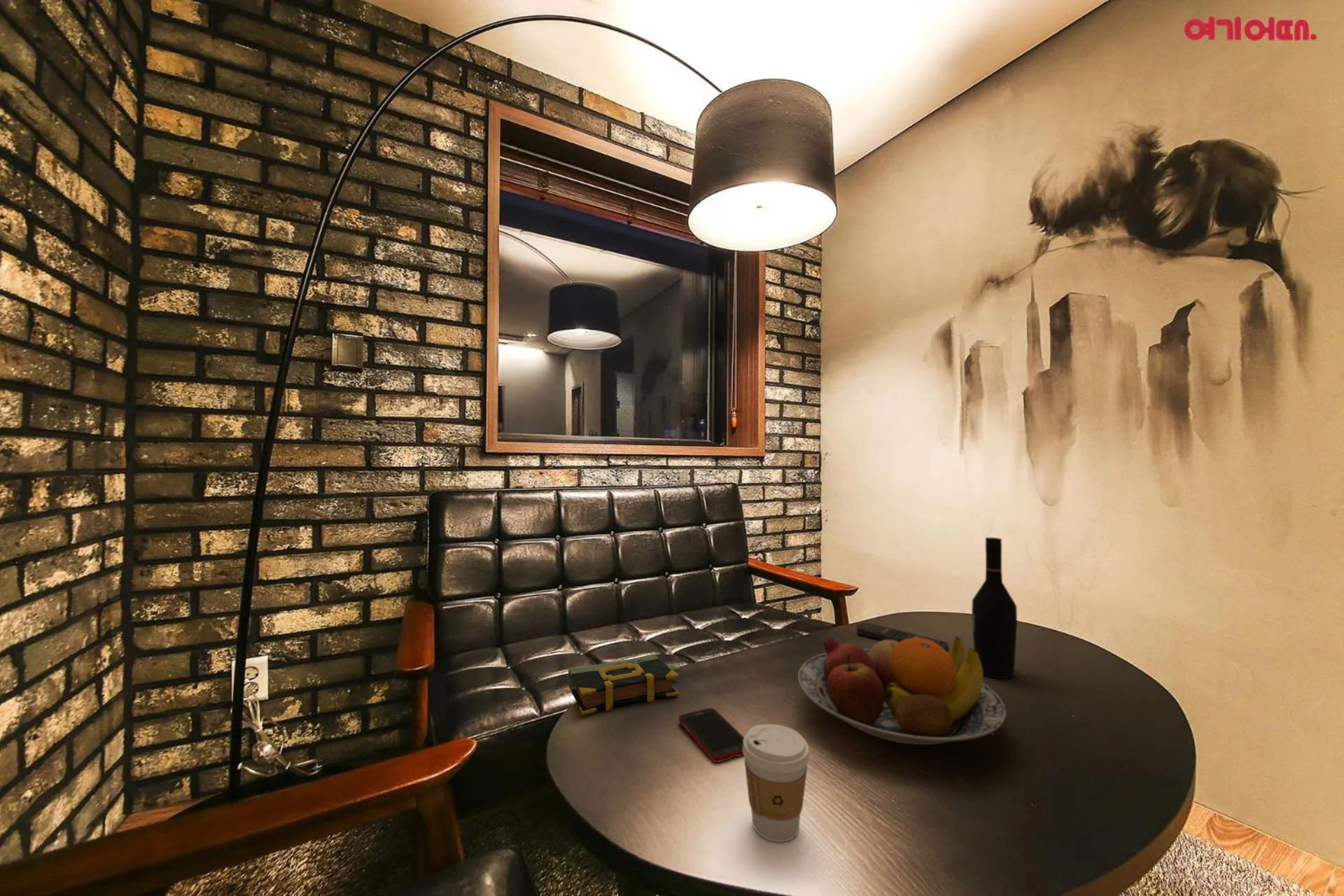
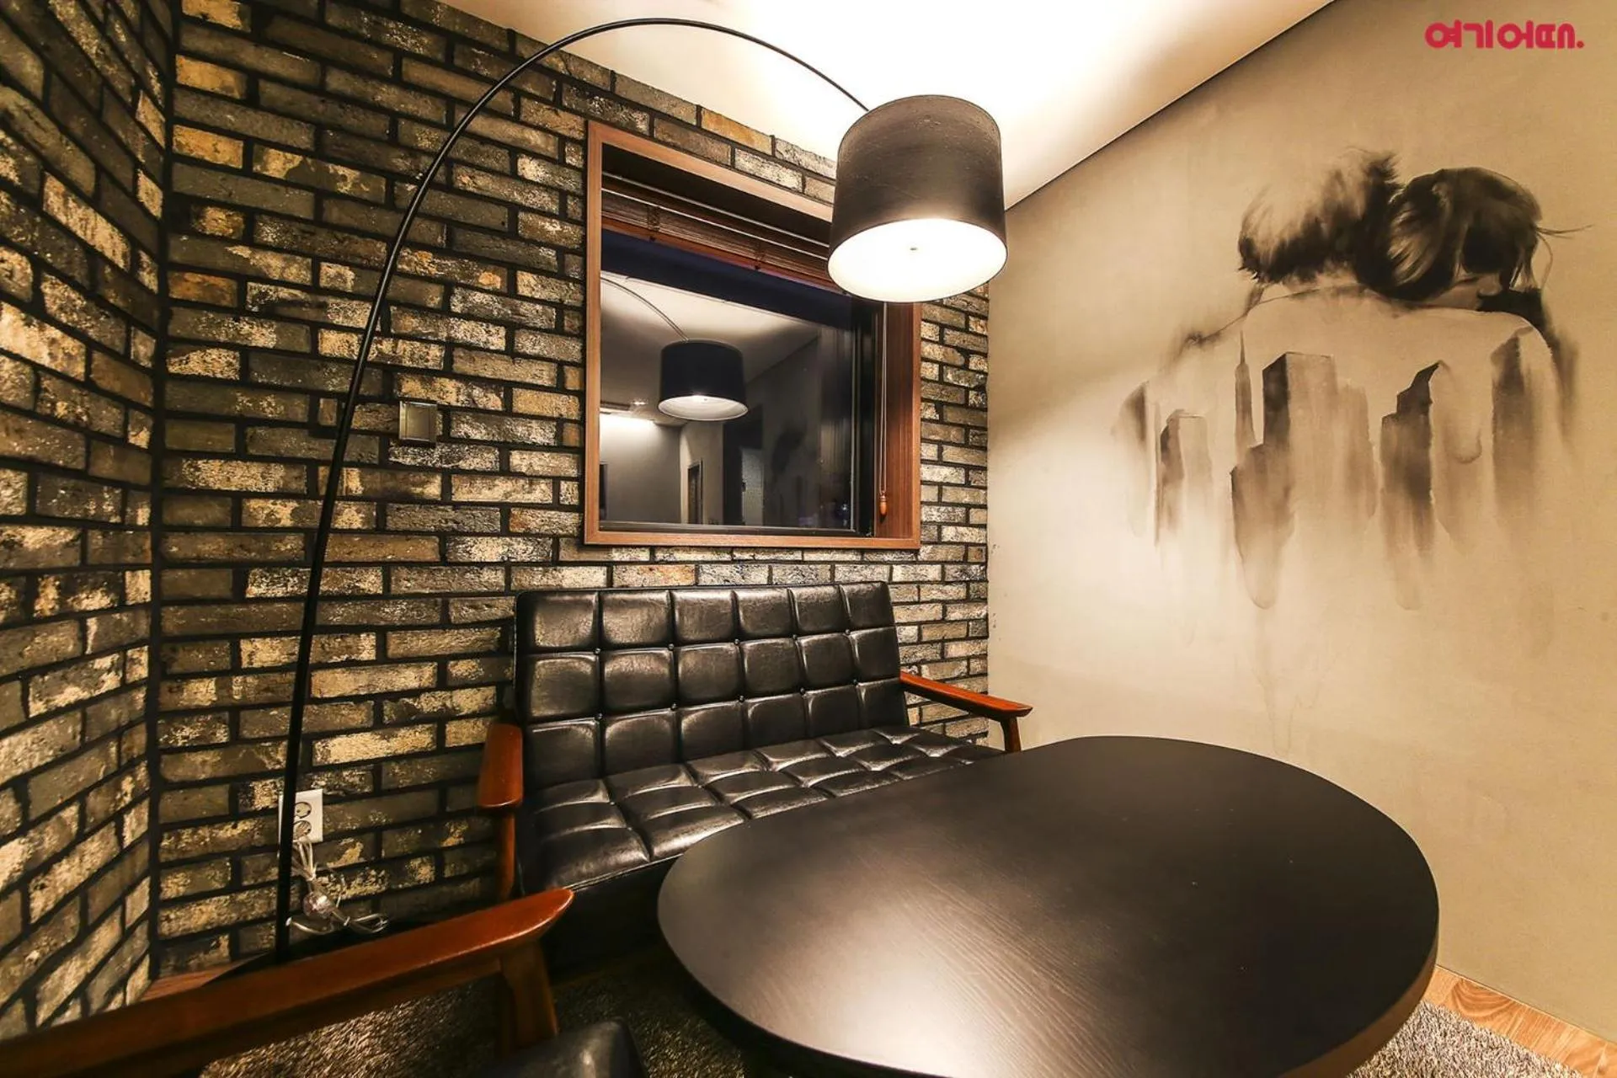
- book (629, 678)
- coffee cup (776, 780)
- cell phone (713, 733)
- remote control (900, 637)
- wine bottle (993, 605)
- fruit bowl (894, 678)
